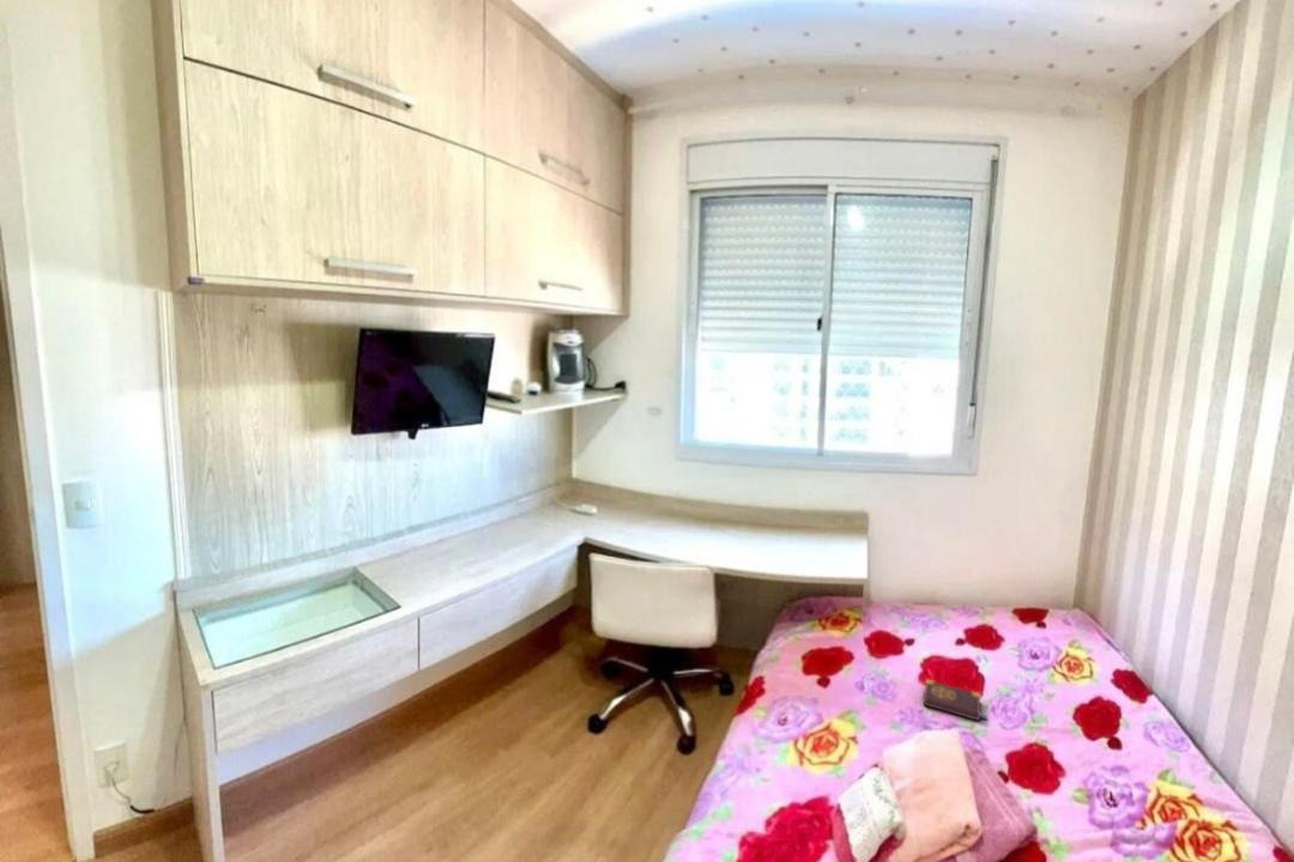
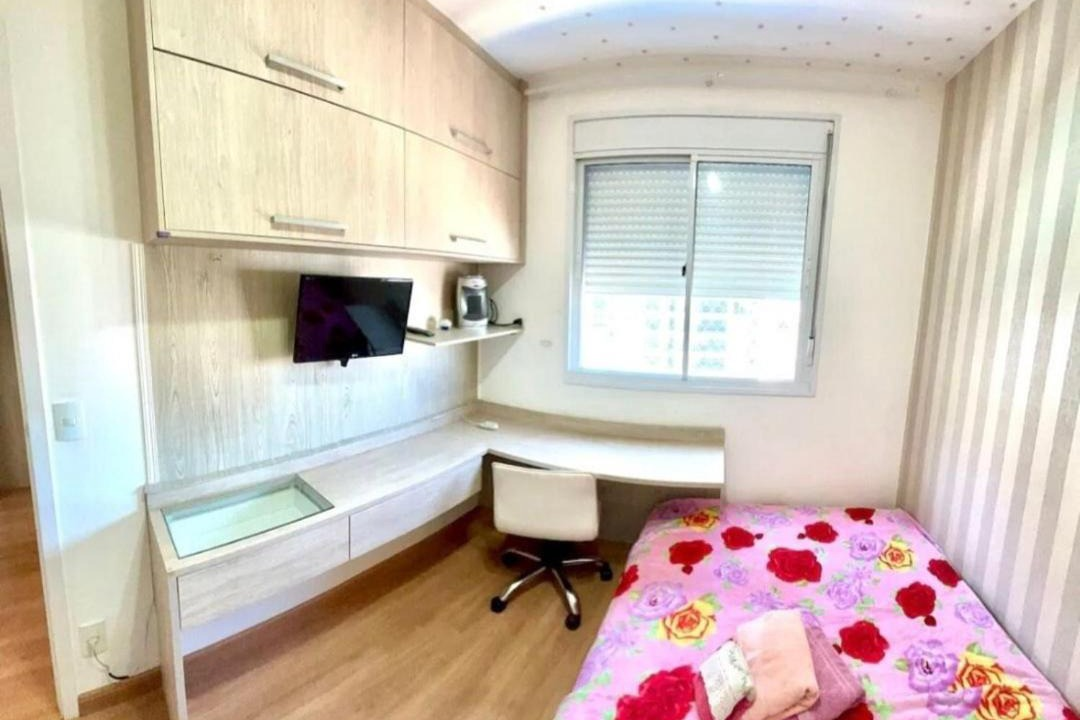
- book (951, 699)
